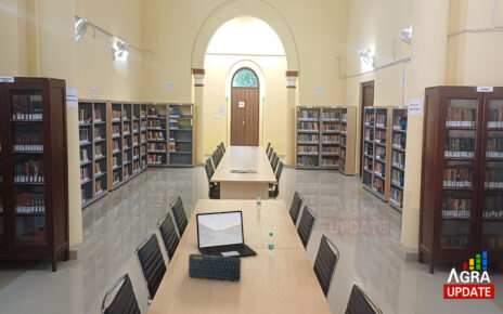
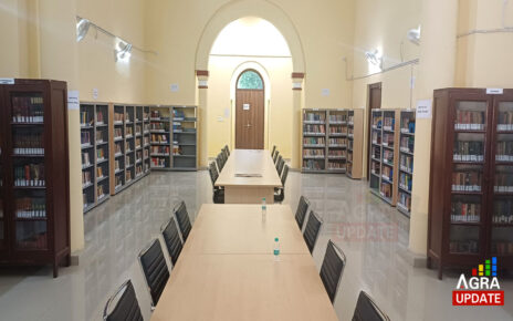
- keyboard (214, 267)
- laptop (225, 233)
